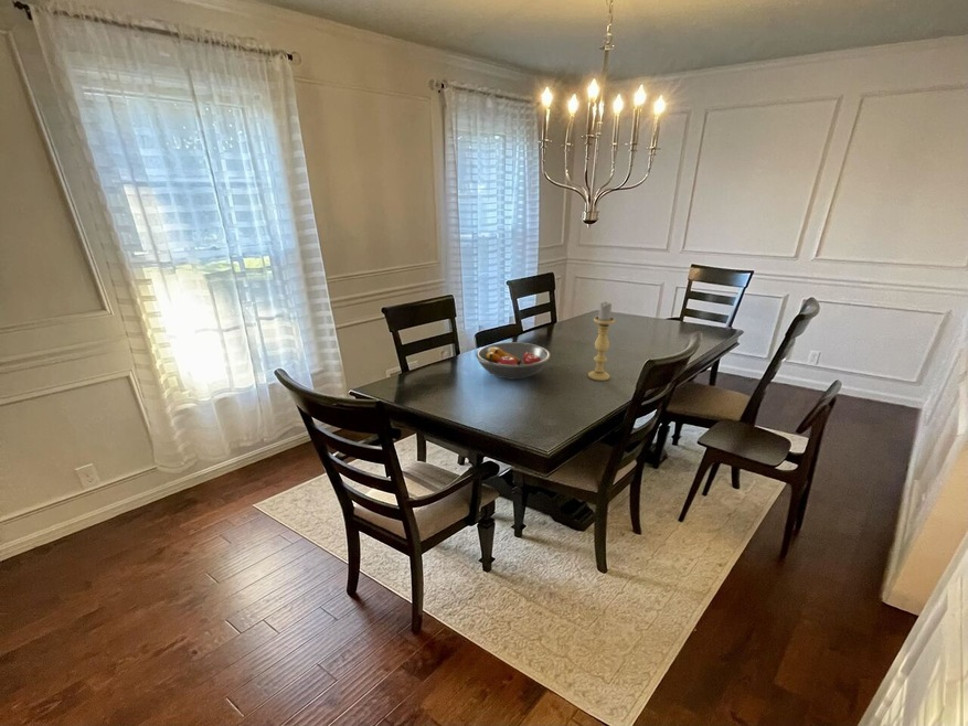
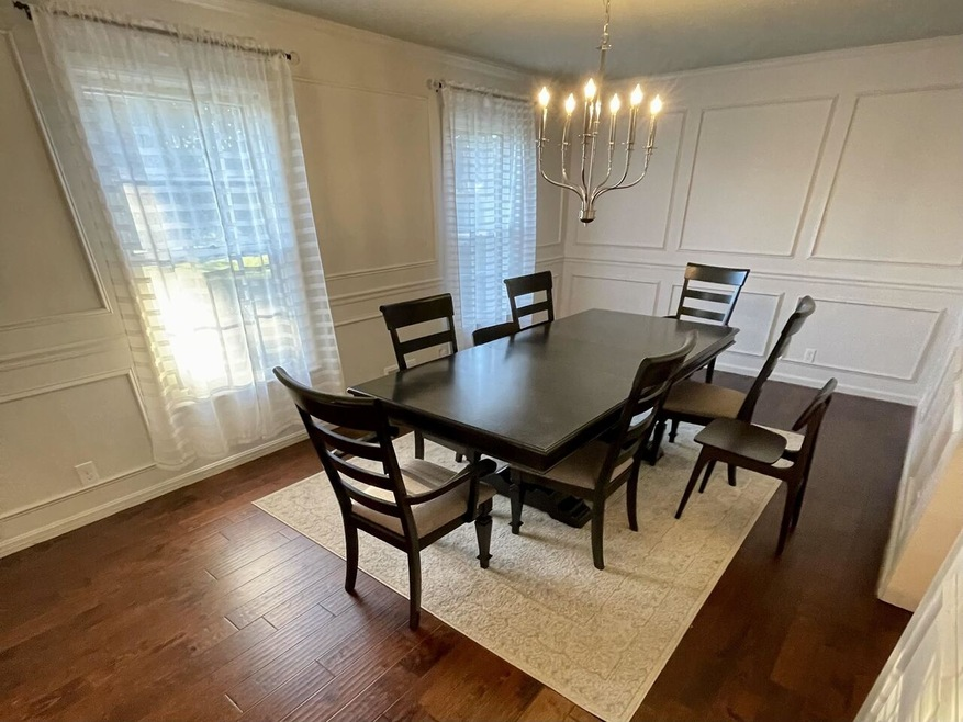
- fruit bowl (512, 360)
- candle holder (602, 340)
